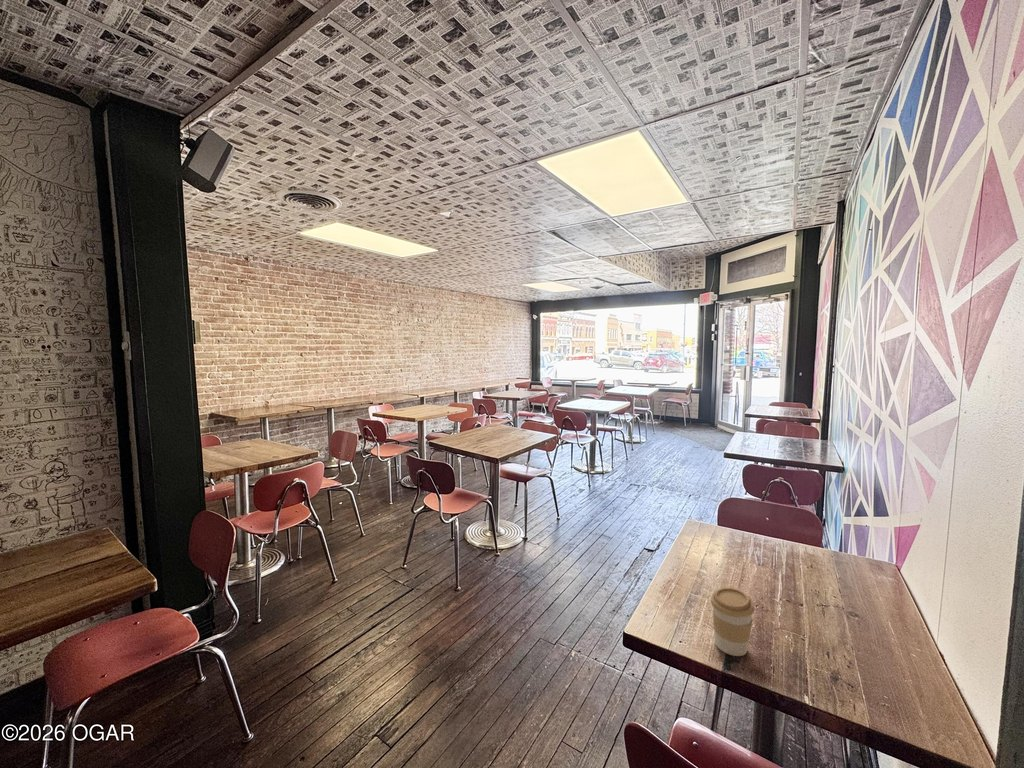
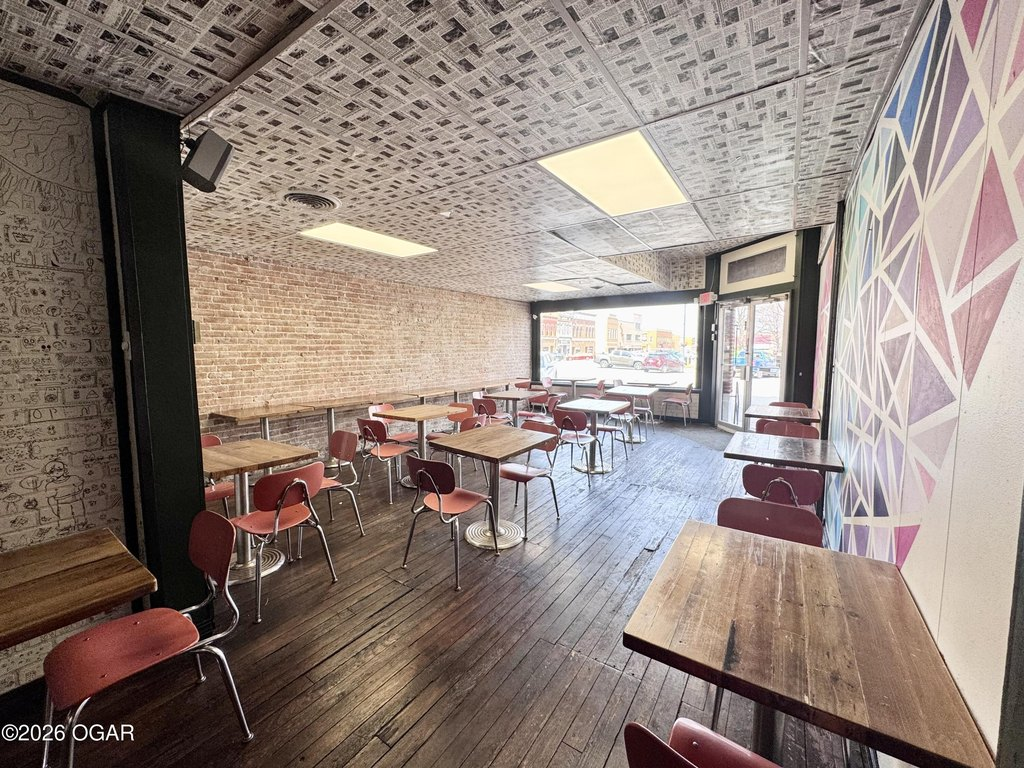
- coffee cup (731, 620)
